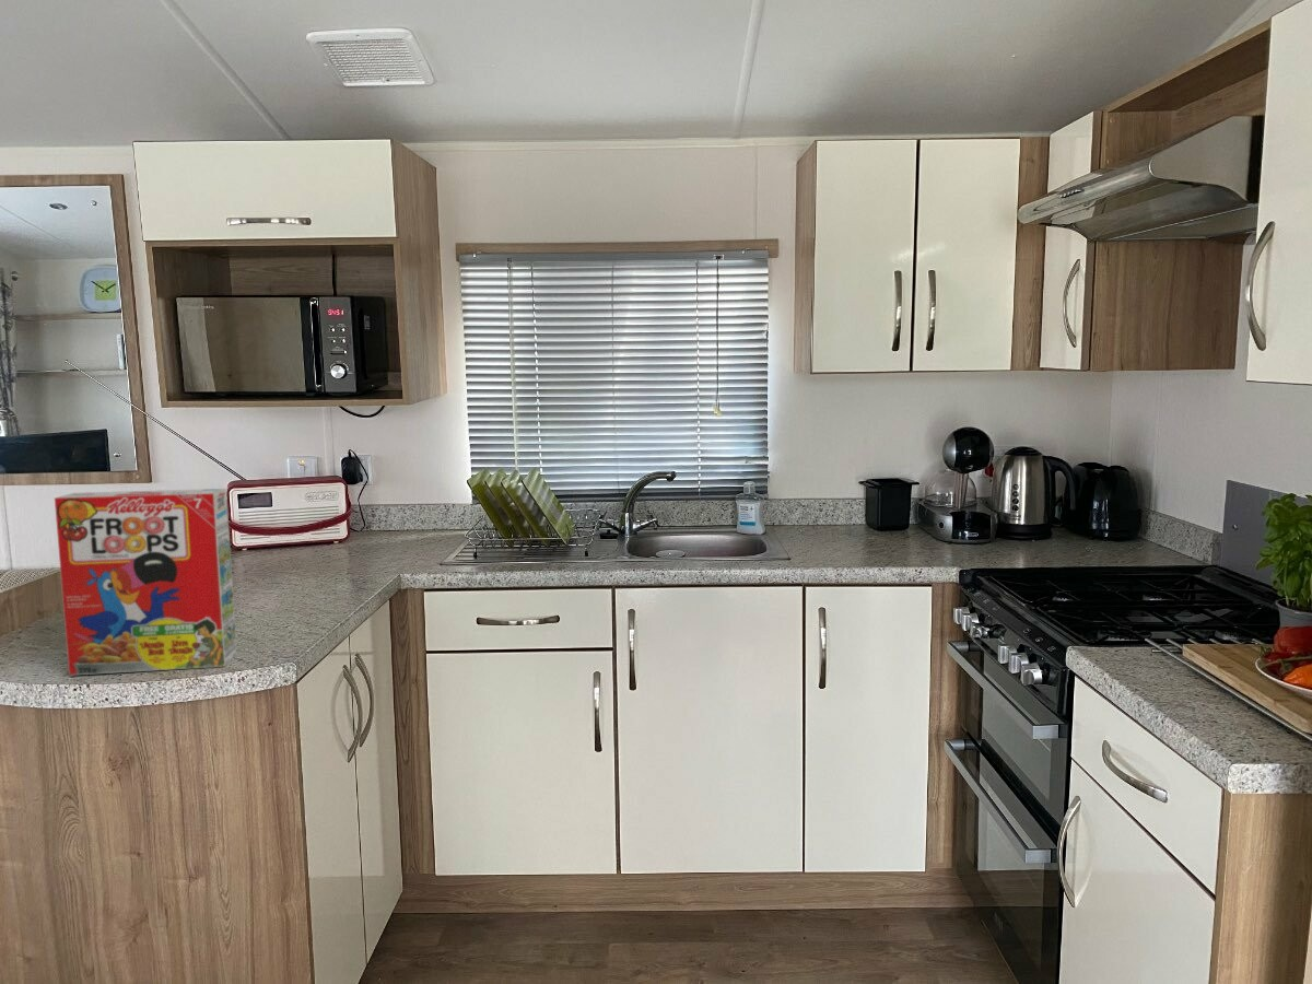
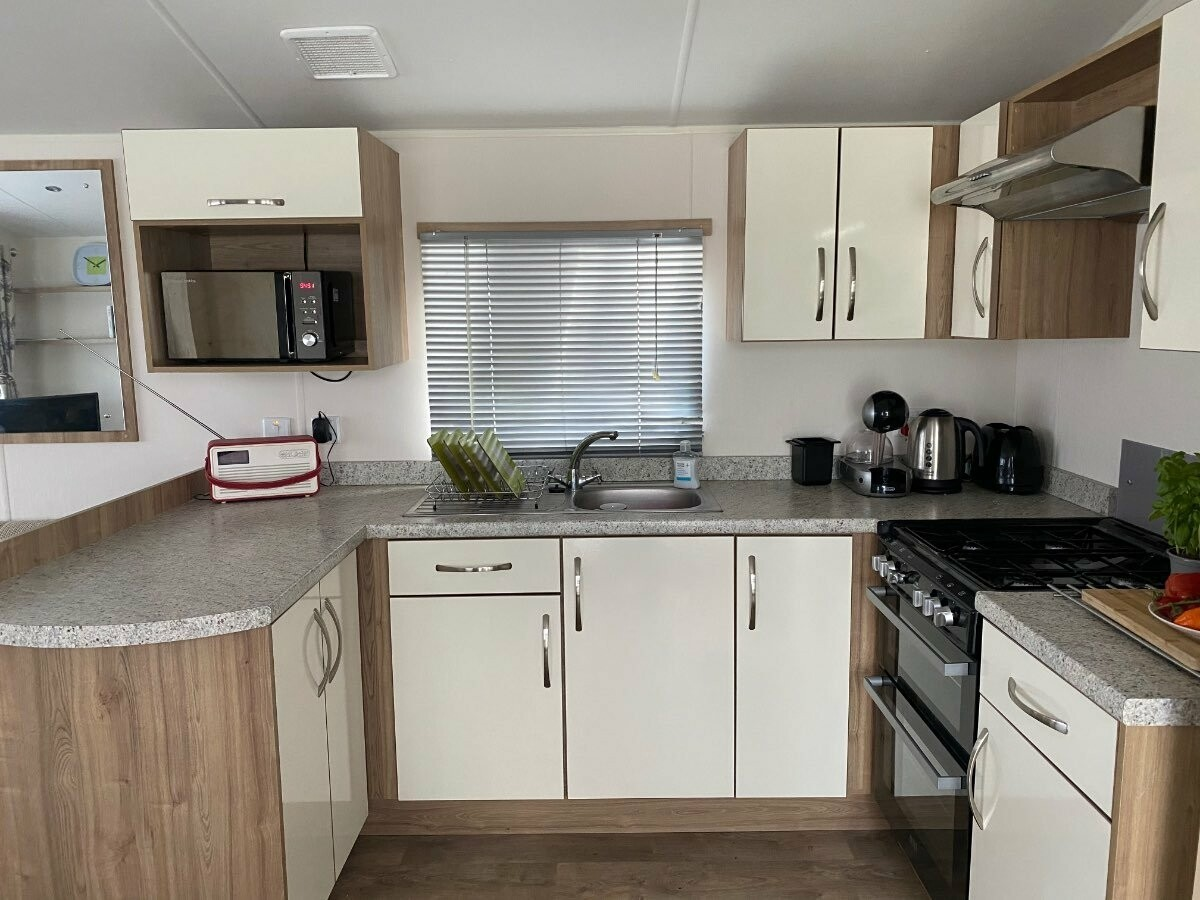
- cereal box (149, 579)
